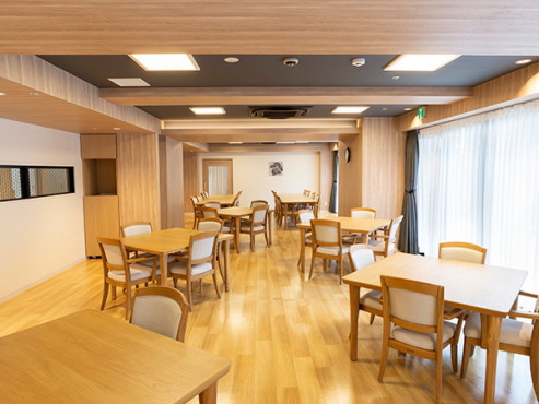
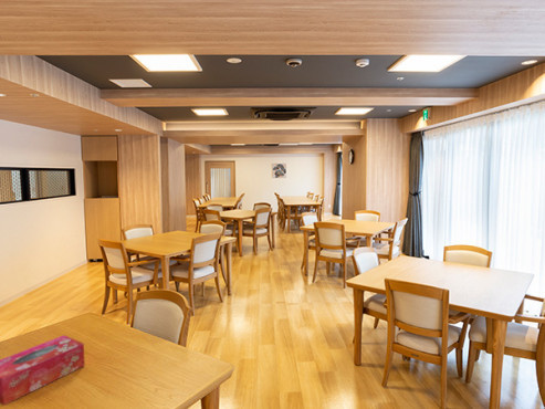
+ tissue box (36, 366)
